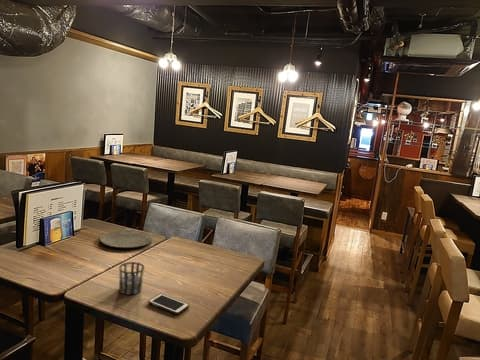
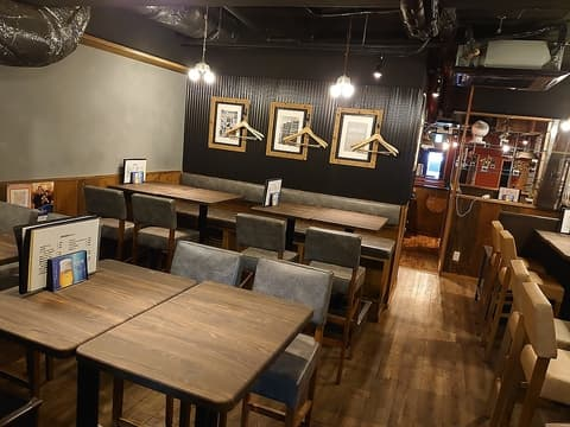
- plate (126, 239)
- cell phone (168, 303)
- cup (131, 278)
